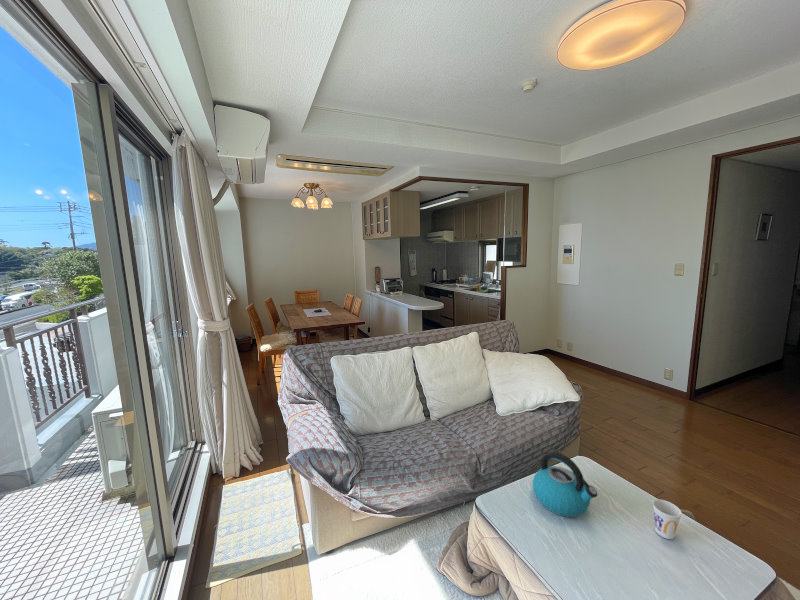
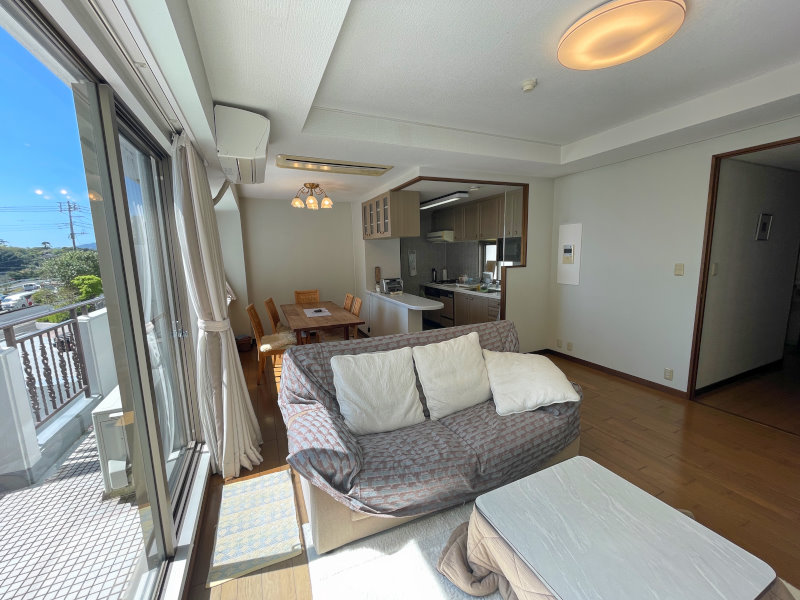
- cup (665, 520)
- kettle (564, 480)
